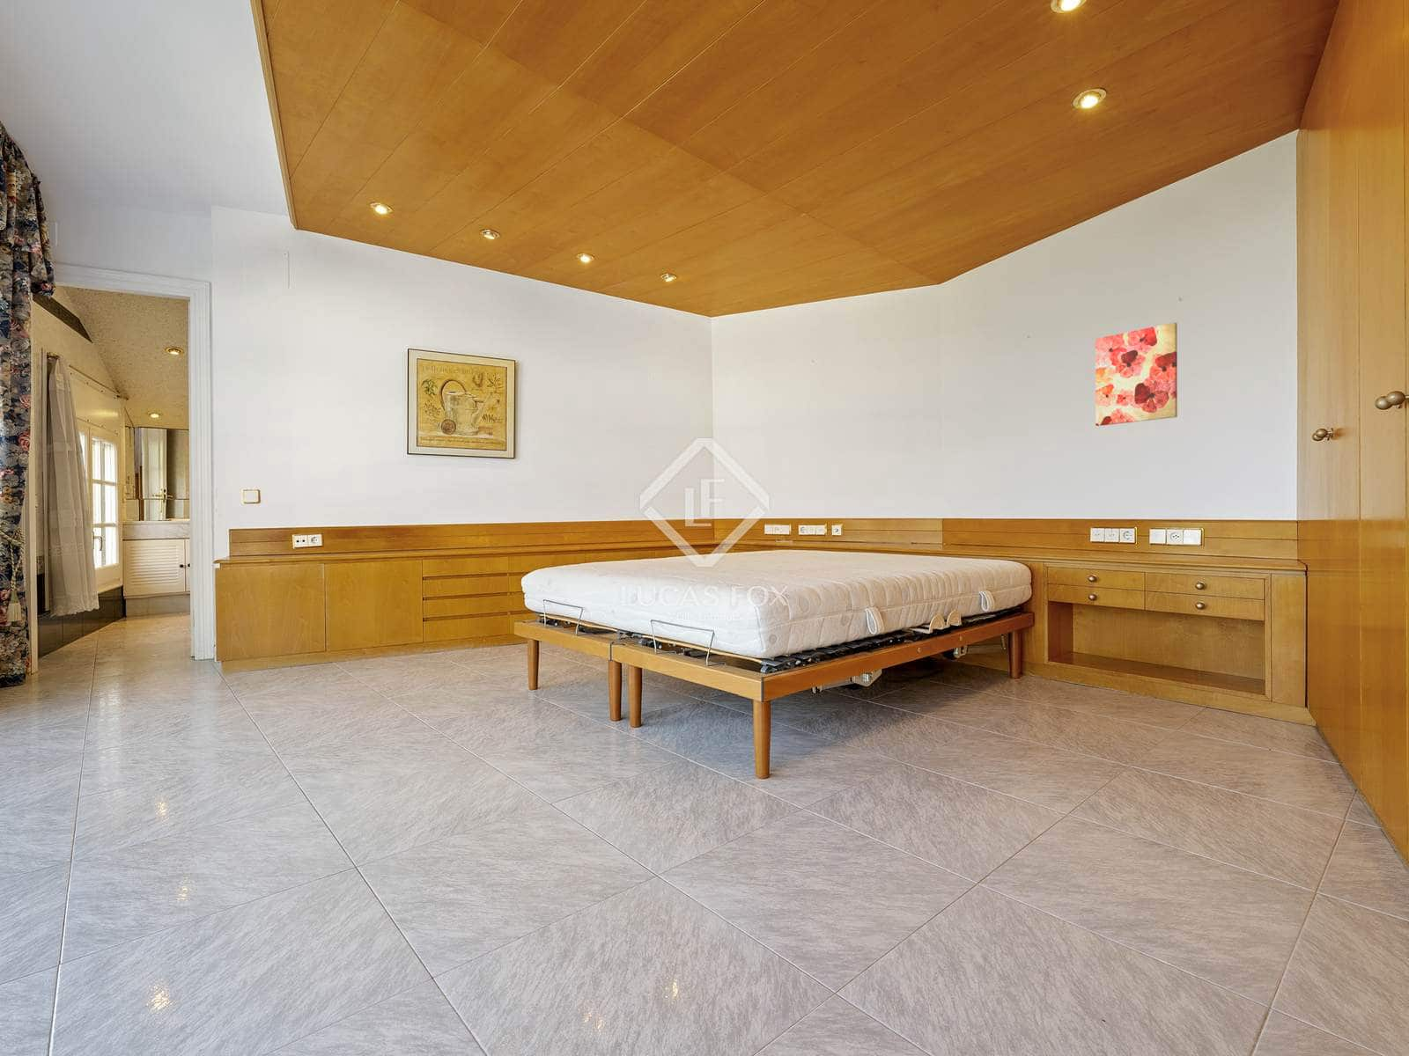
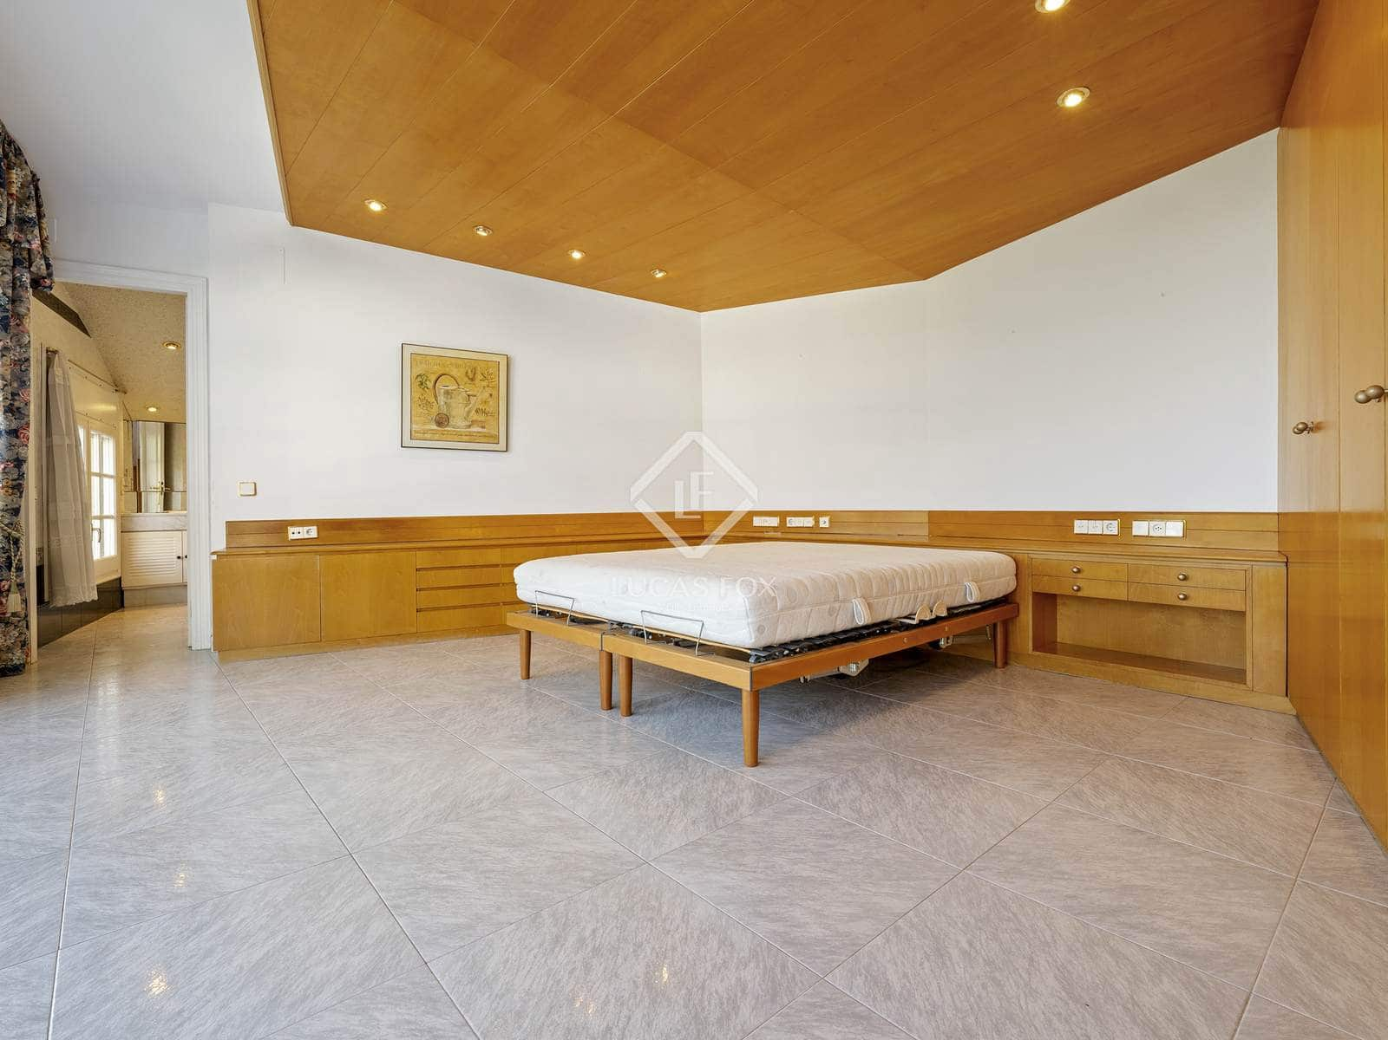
- wall art (1134, 376)
